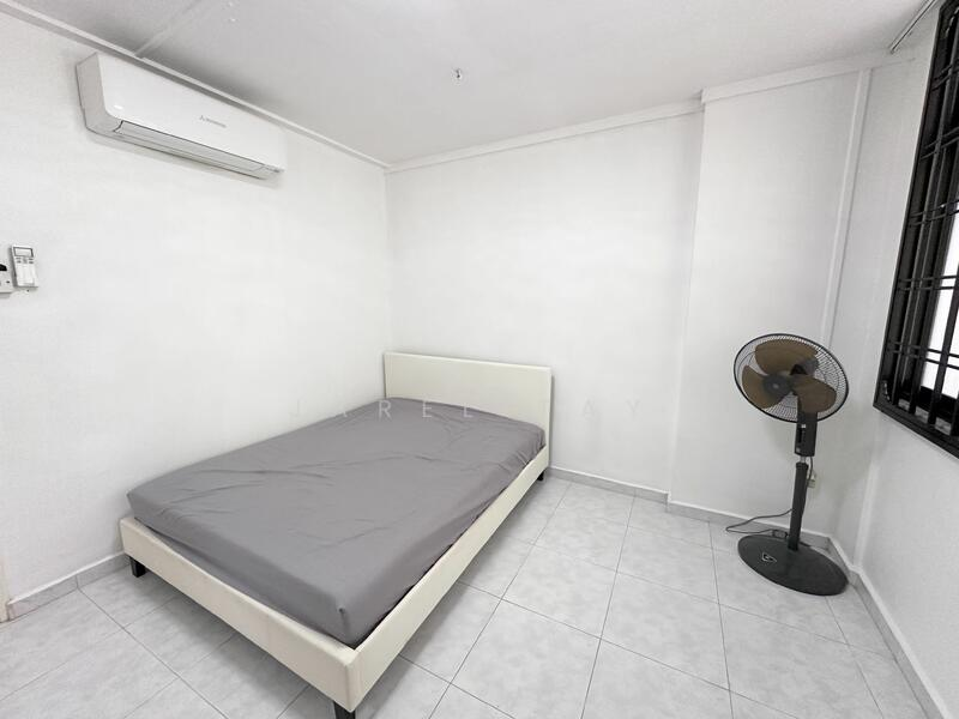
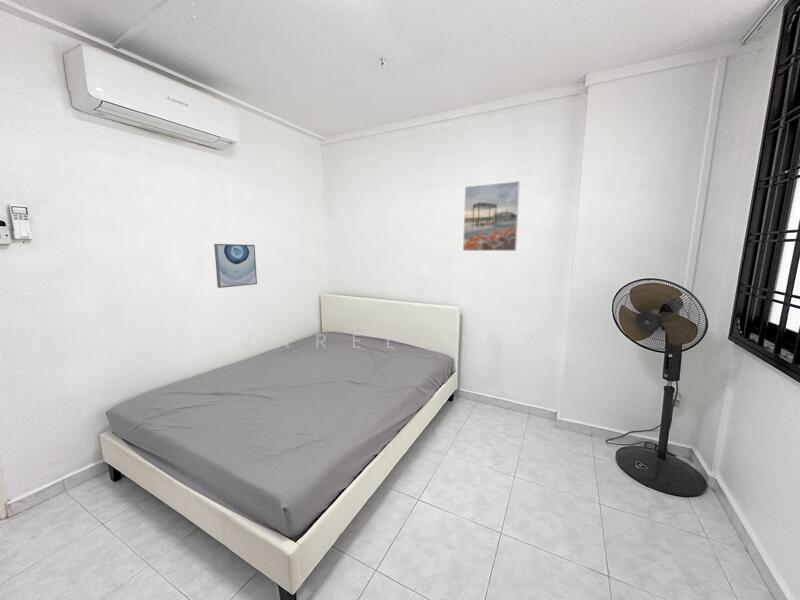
+ wall art (237, 265)
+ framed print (490, 218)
